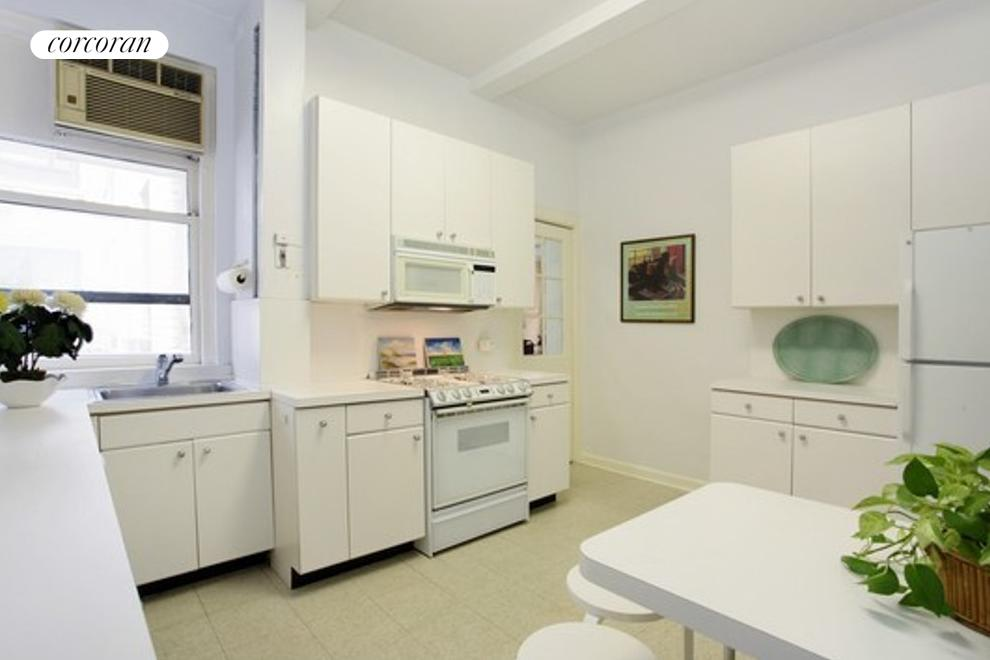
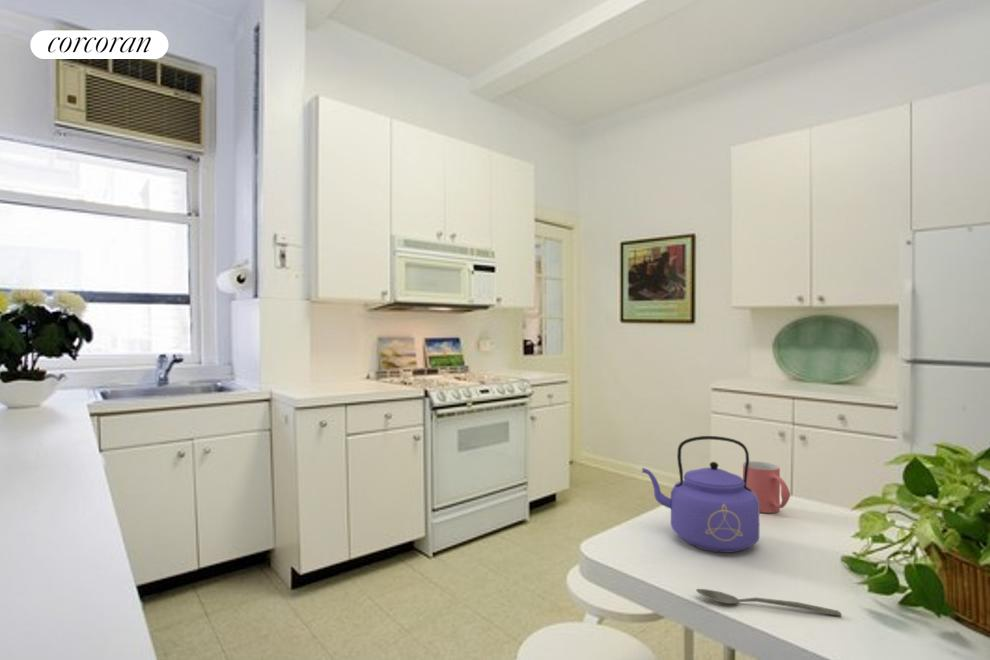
+ spoon (766, 601)
+ mug (767, 489)
+ kettle (698, 486)
